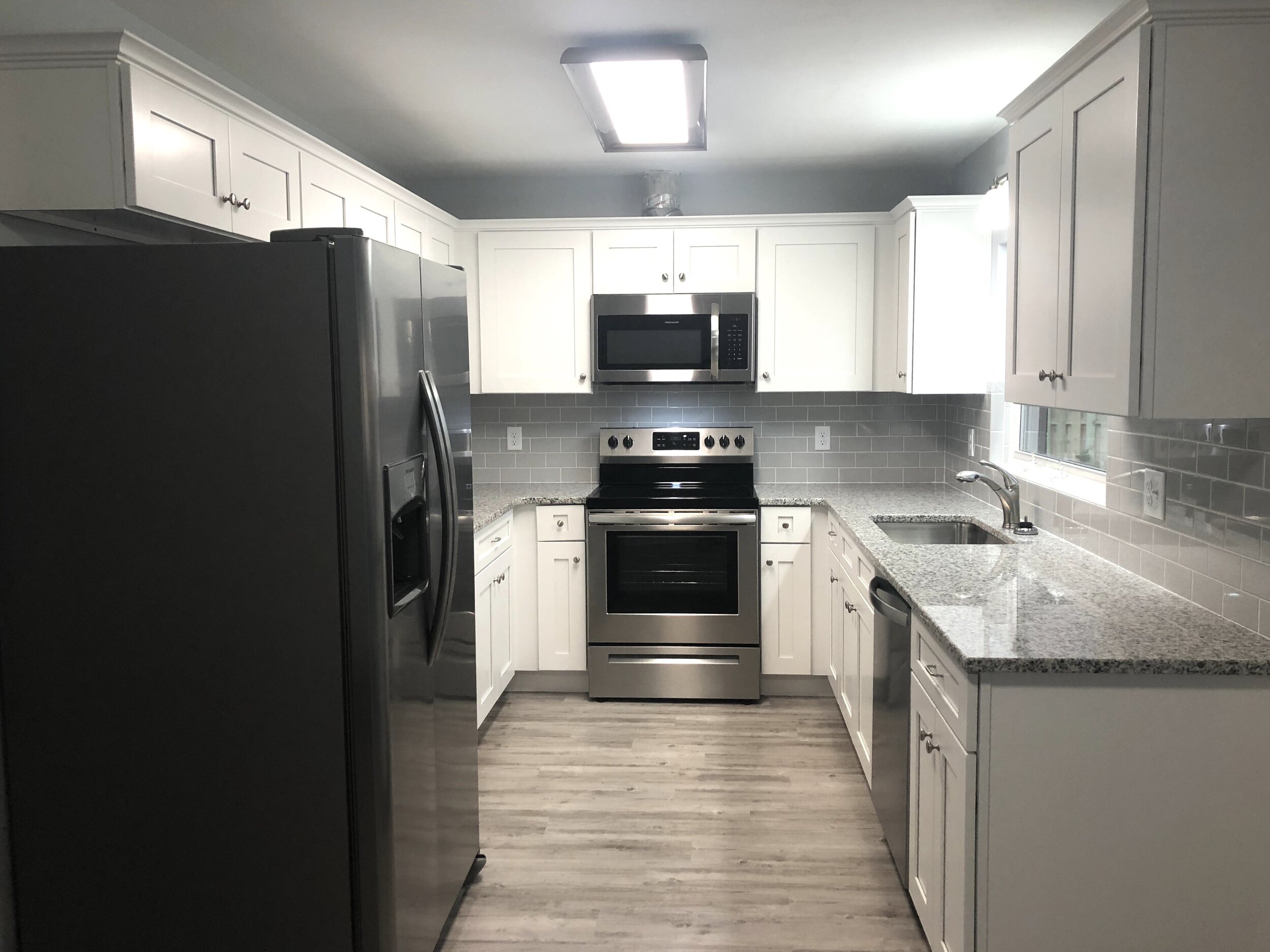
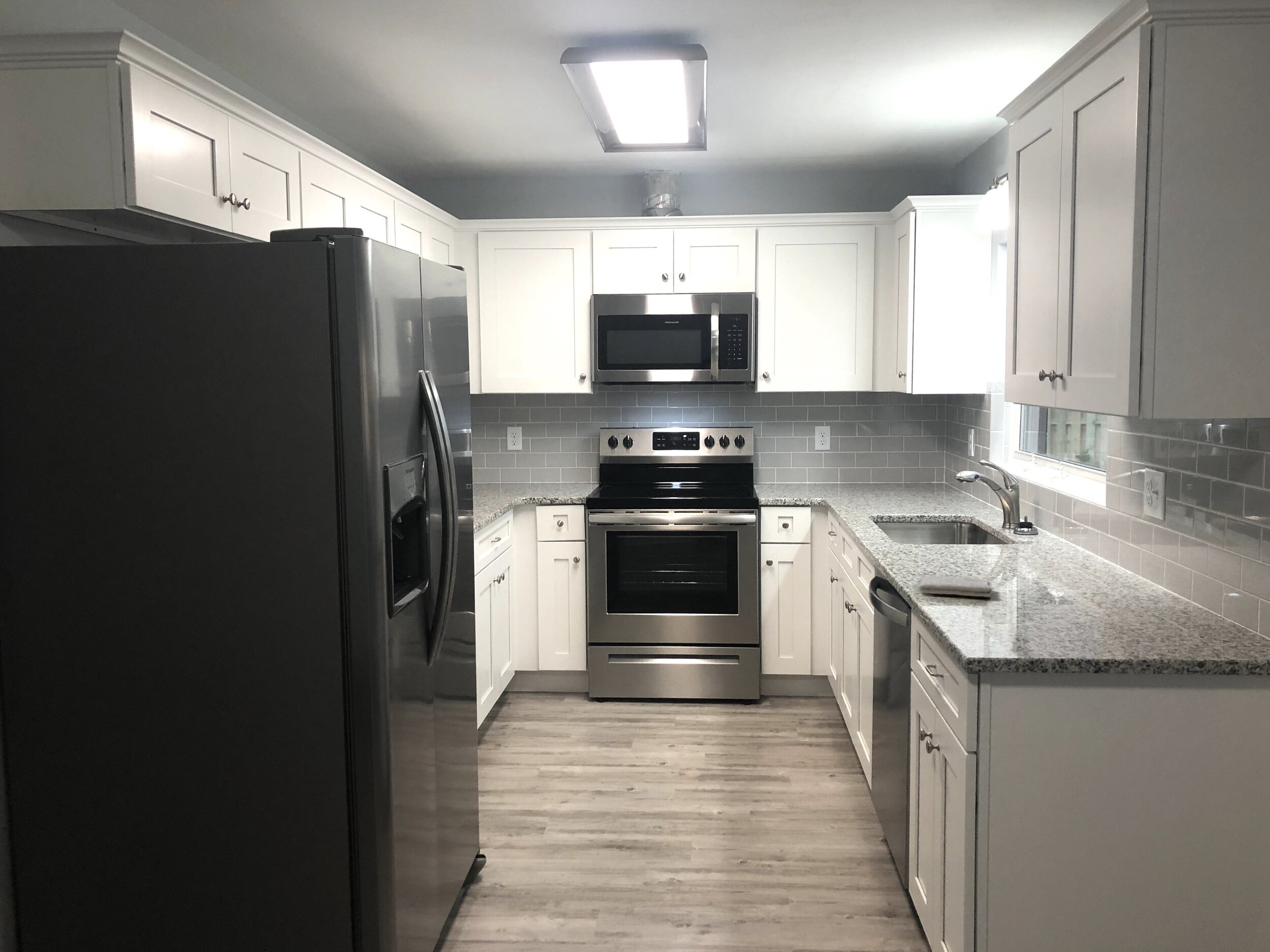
+ washcloth (955, 585)
